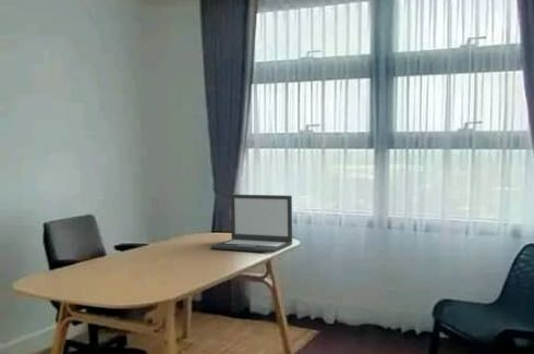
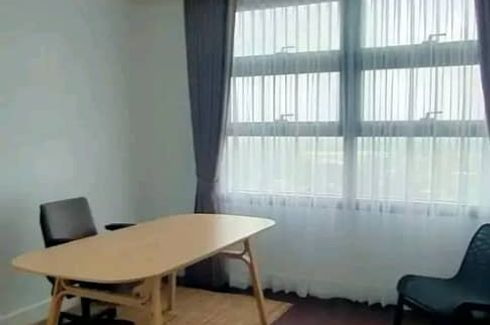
- laptop (252, 221)
